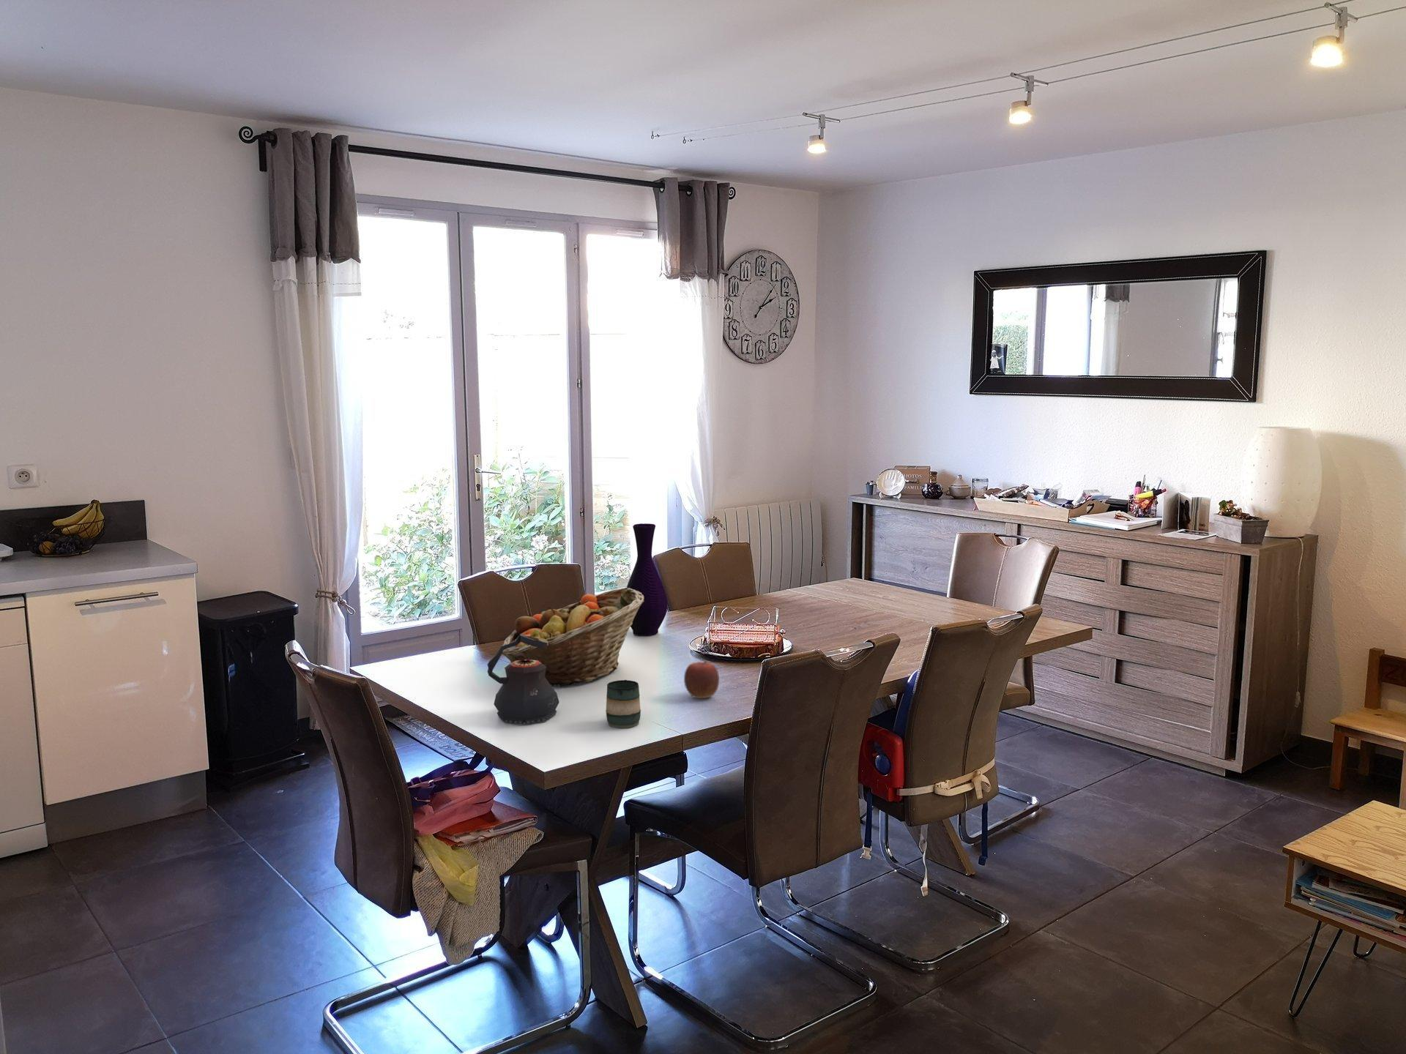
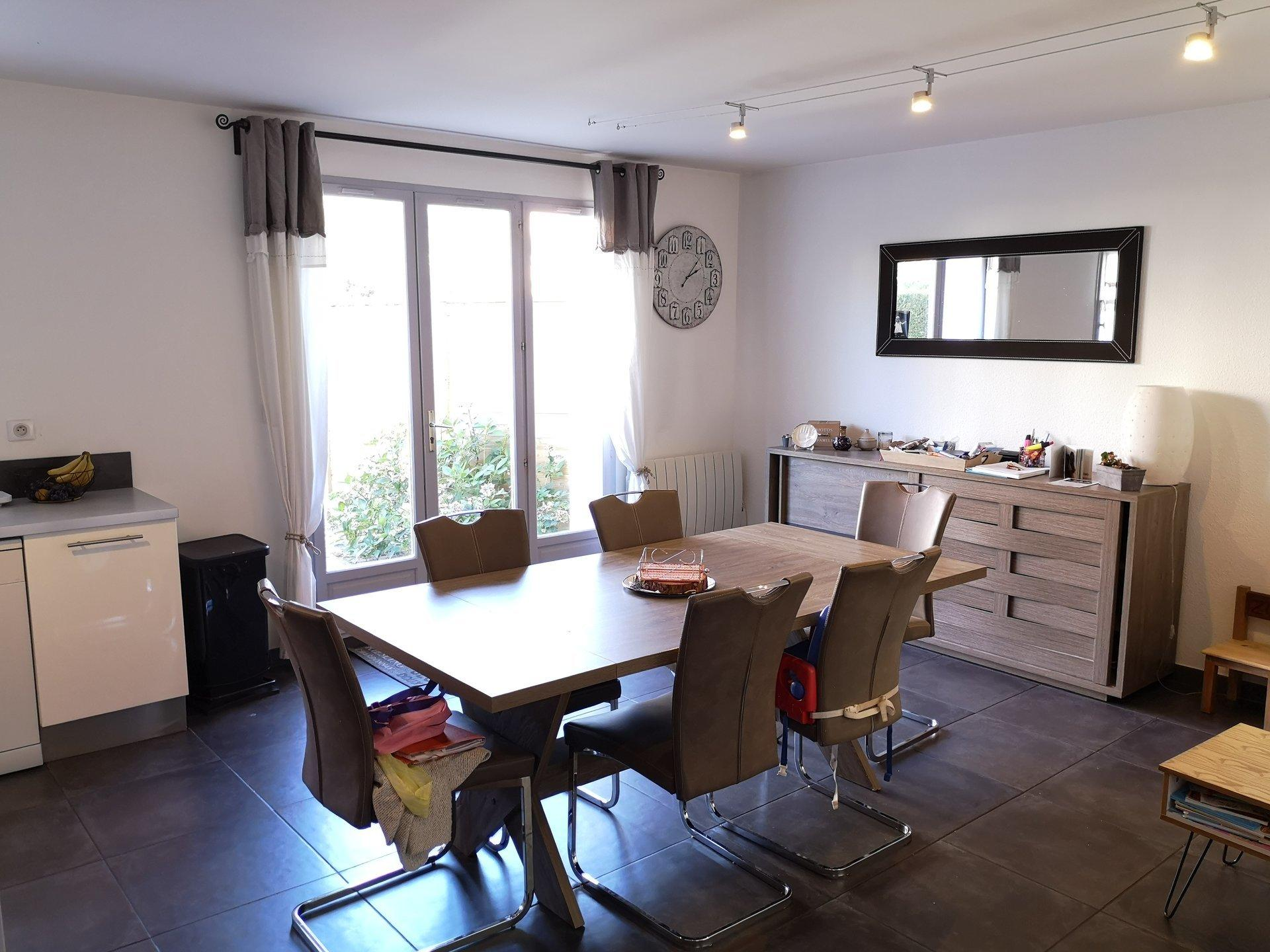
- vase (644, 579)
- teapot (523, 675)
- apple (702, 678)
- mug (624, 701)
- fruit basket (573, 632)
